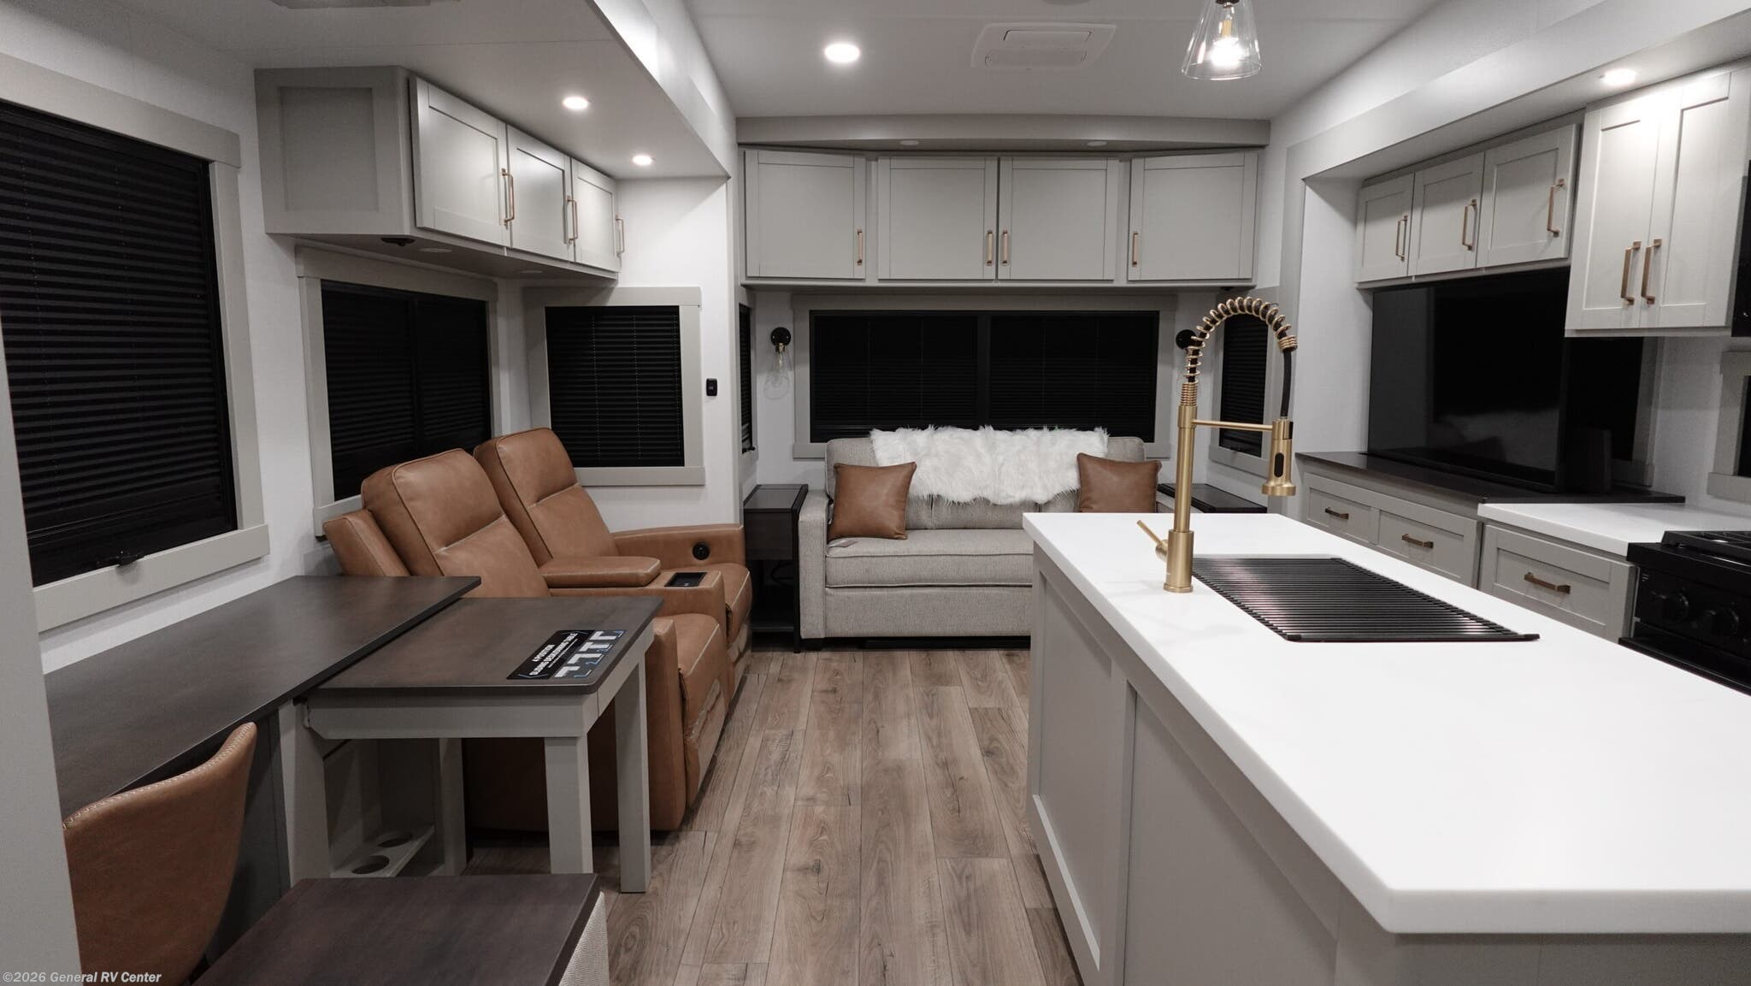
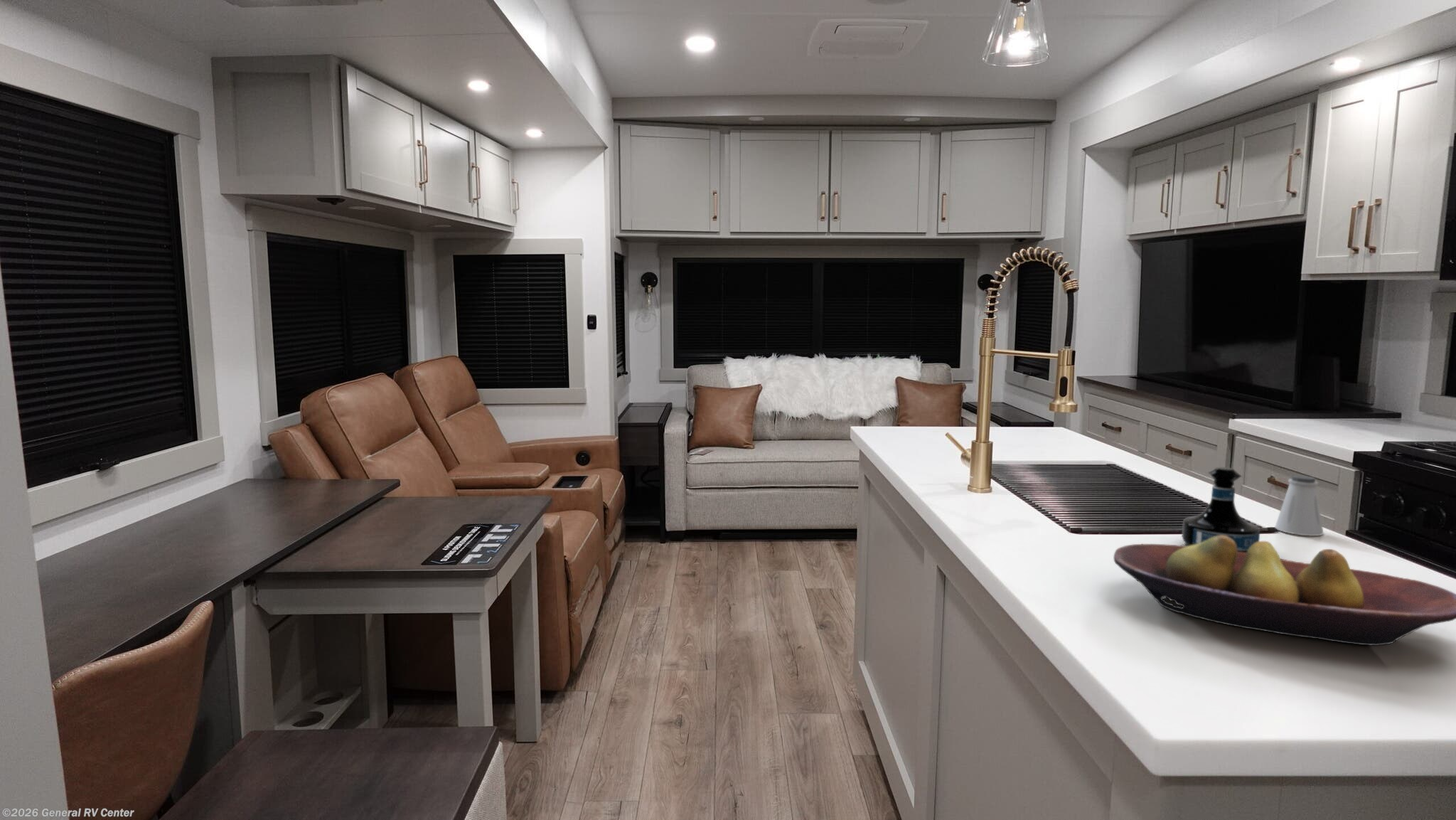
+ tequila bottle (1221, 508)
+ saltshaker (1301, 504)
+ fruit bowl (1273, 580)
